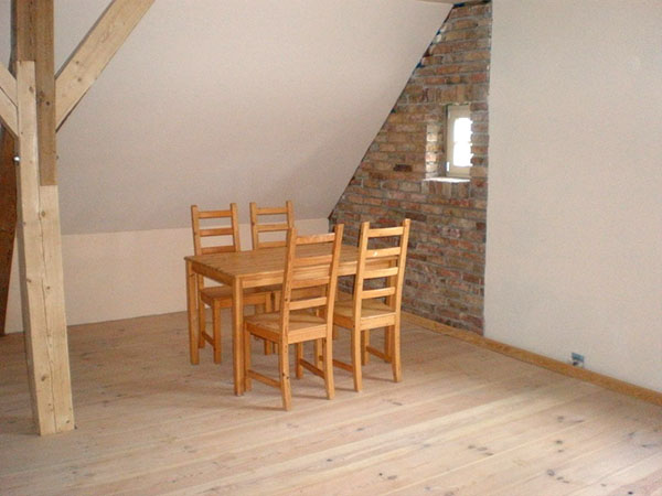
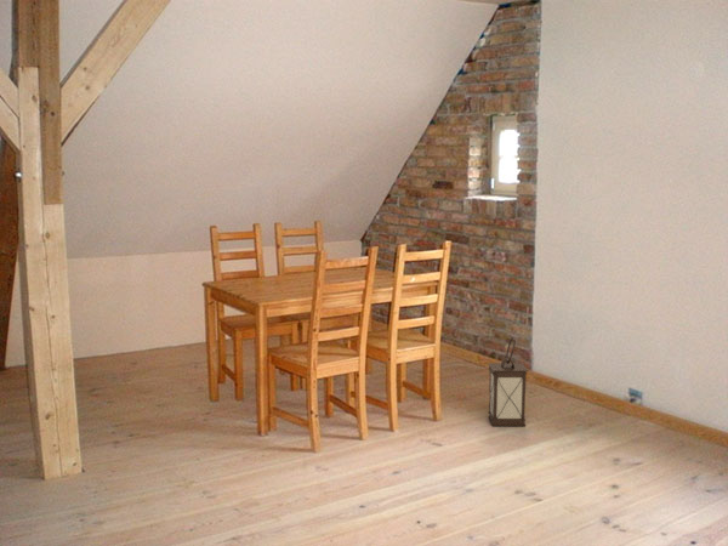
+ lantern (507, 380)
